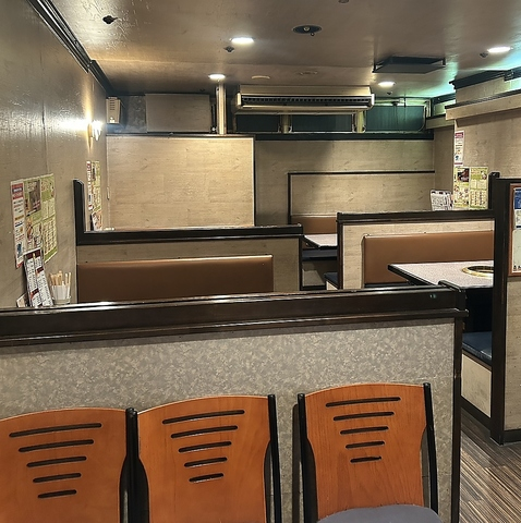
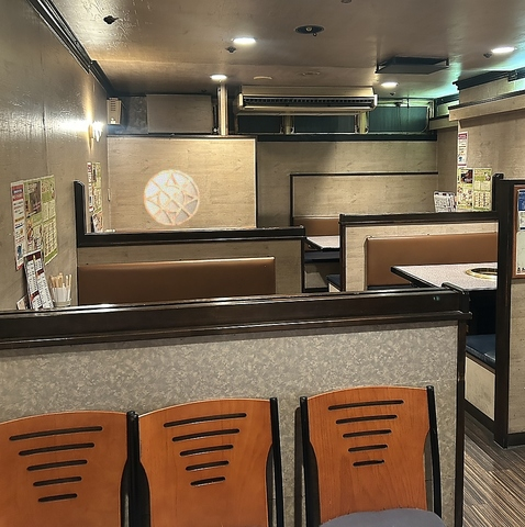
+ mirror (171, 198)
